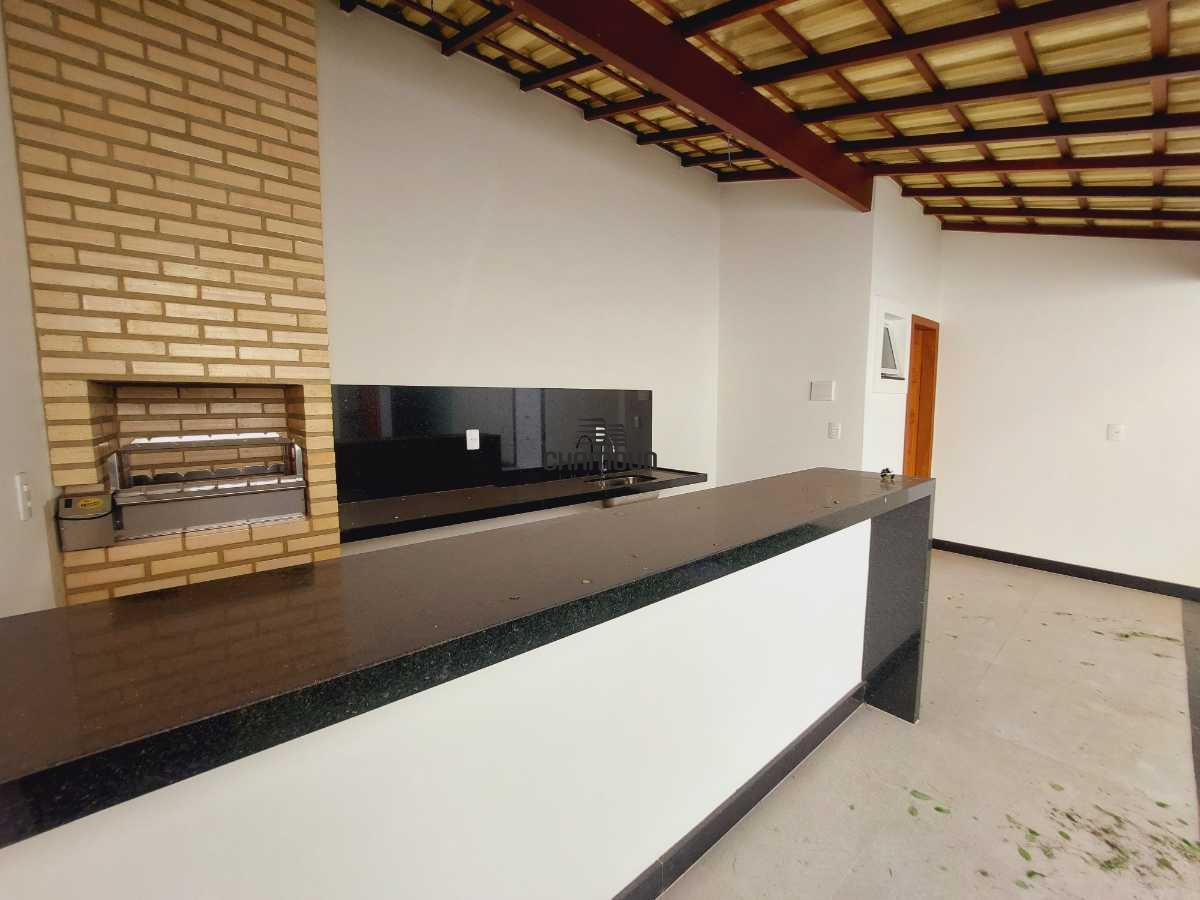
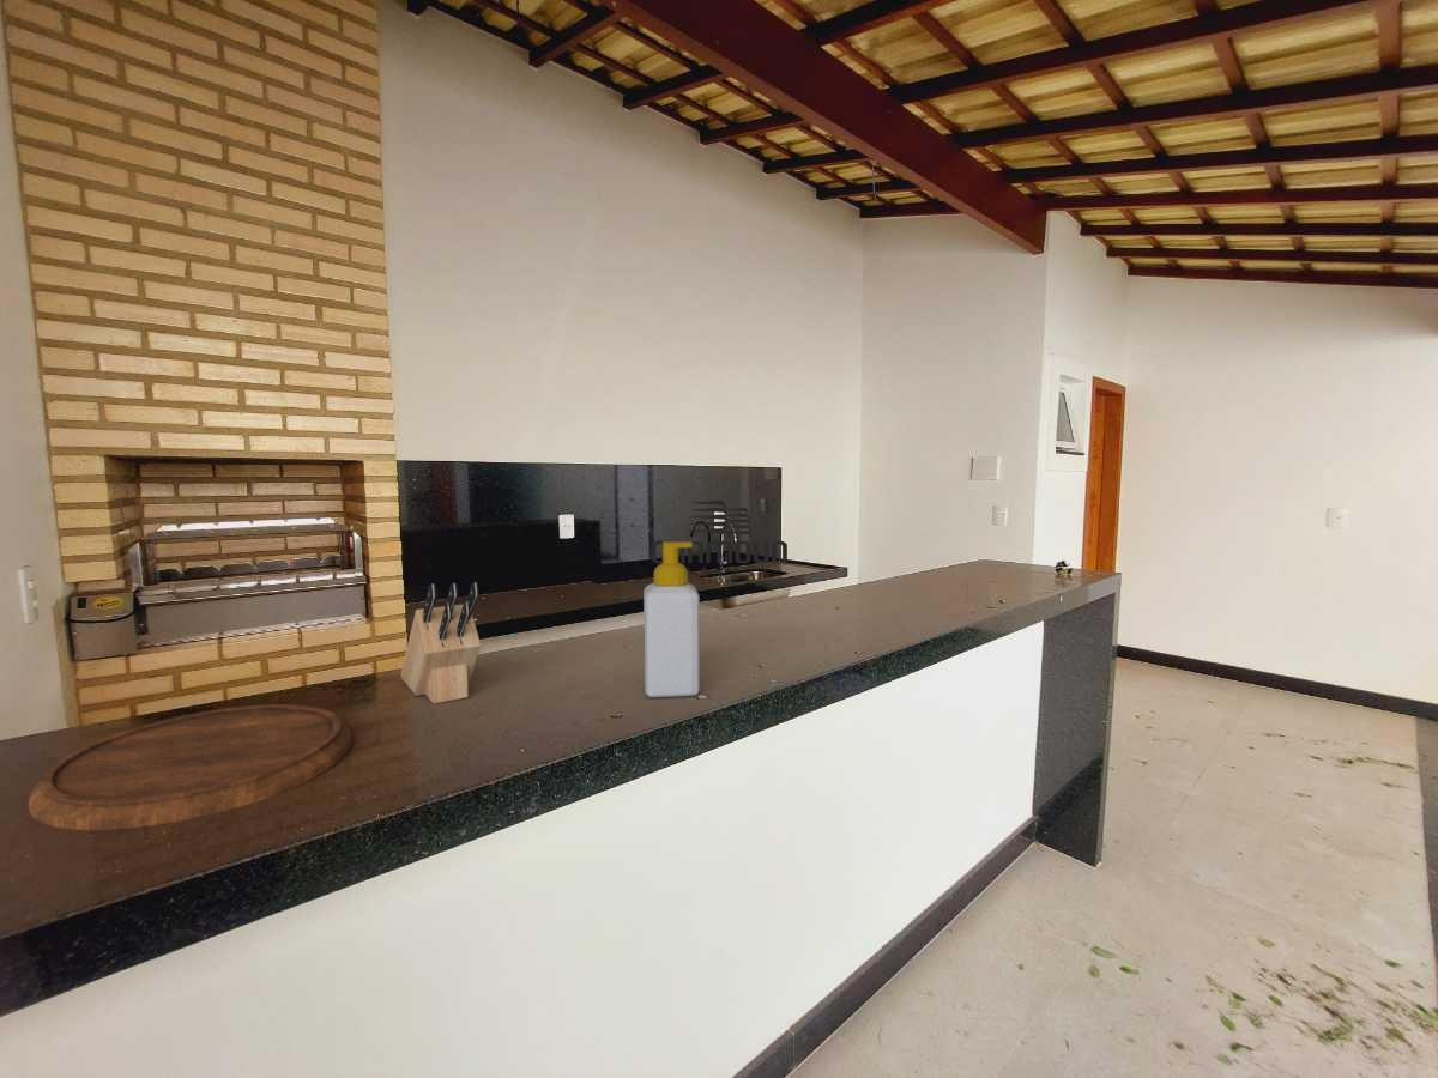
+ knife block (440, 632)
+ cutting board (206, 755)
+ soap bottle (671, 617)
